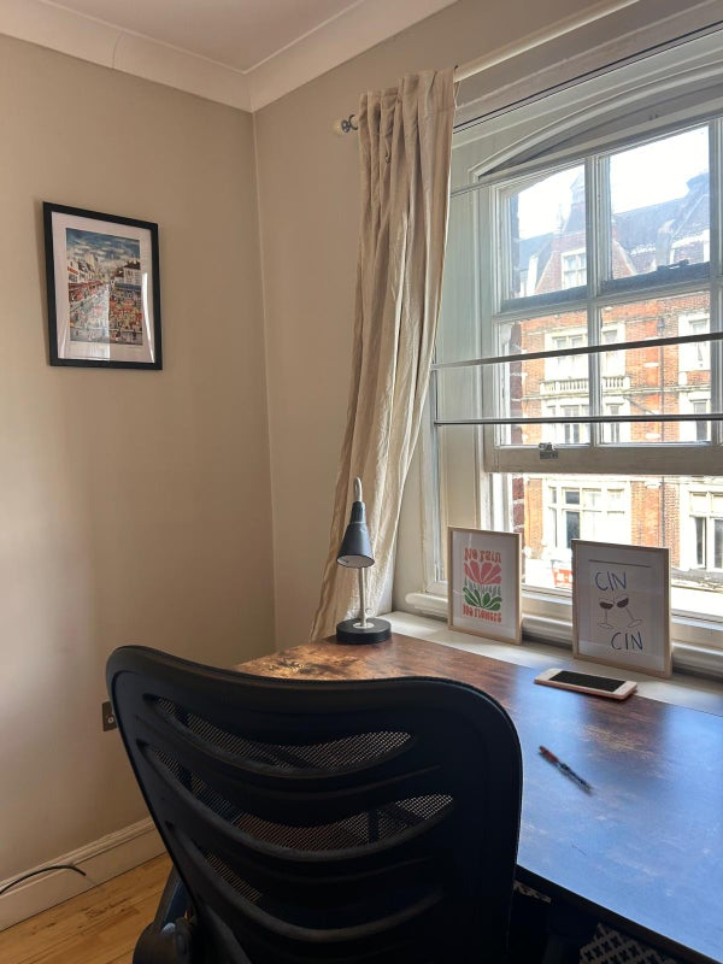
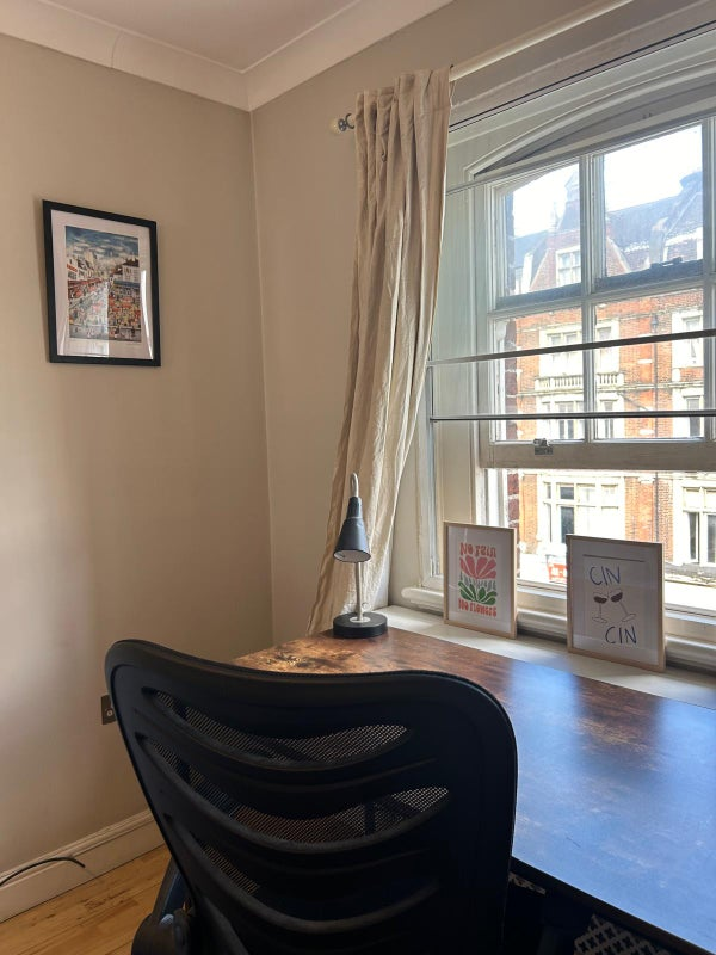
- cell phone (584, 682)
- pen (564, 765)
